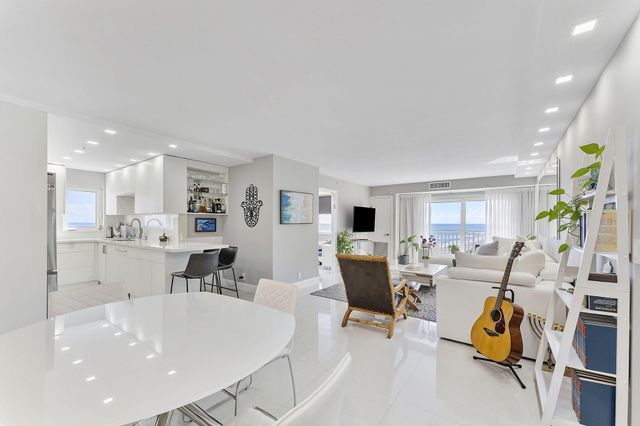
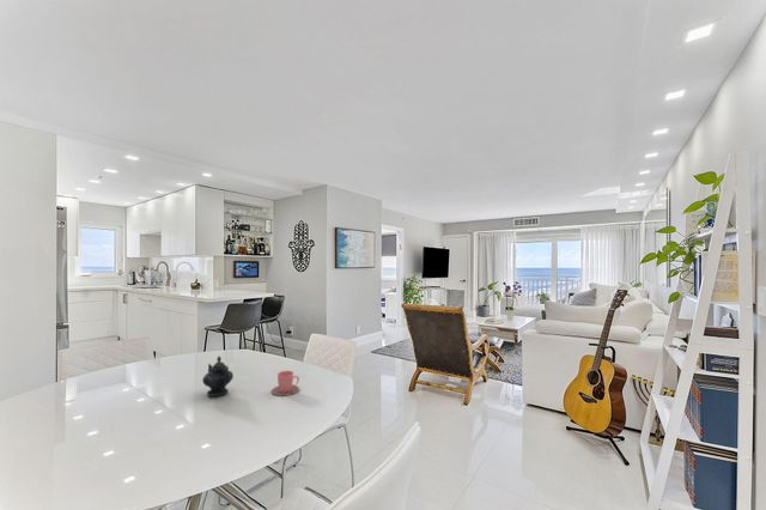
+ teapot (217, 374)
+ cup (285, 382)
